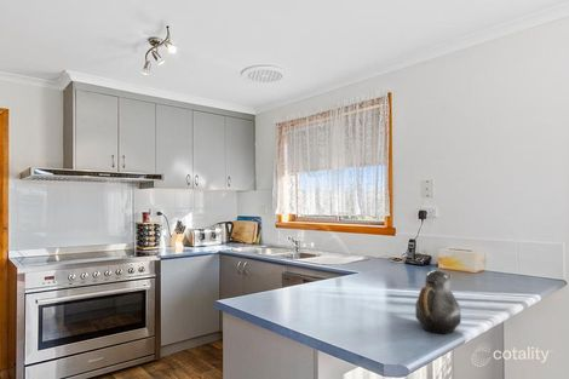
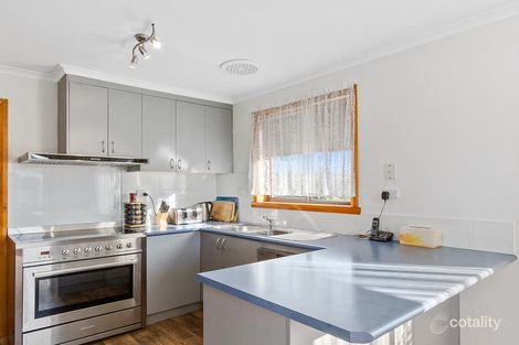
- teapot (437, 294)
